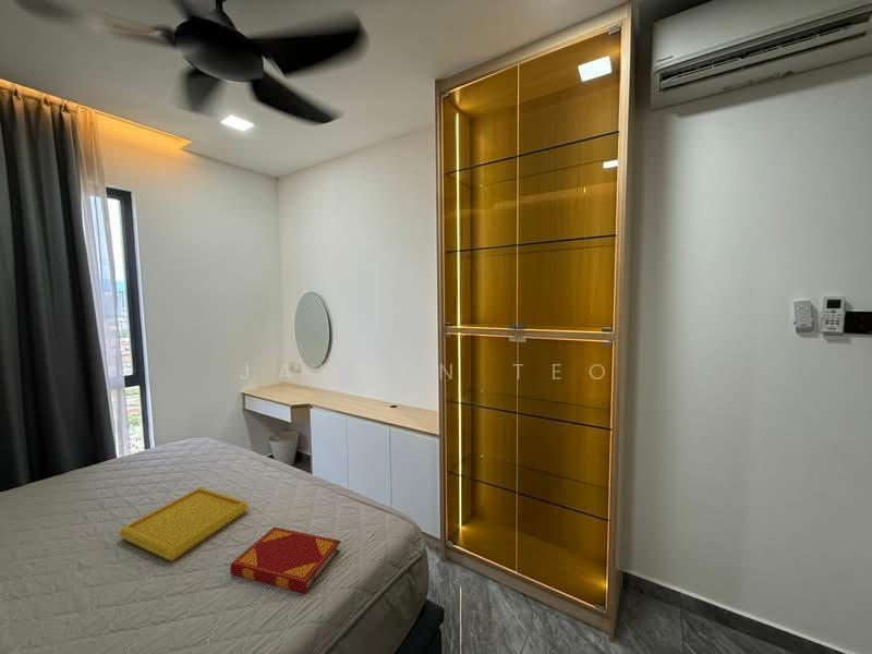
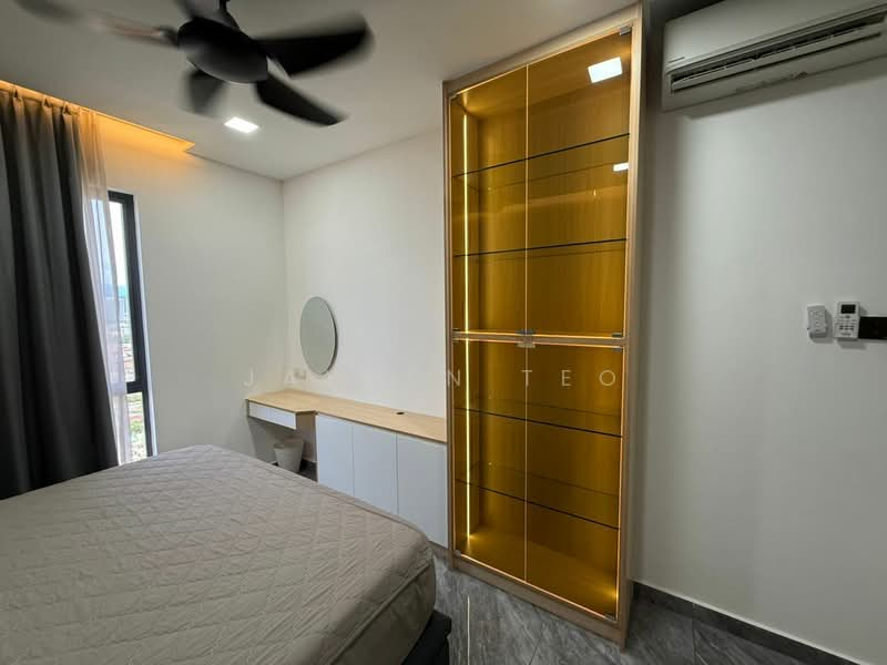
- serving tray (187, 519)
- hardback book (288, 557)
